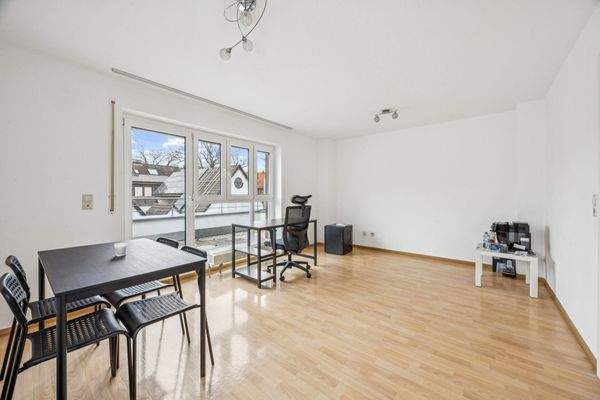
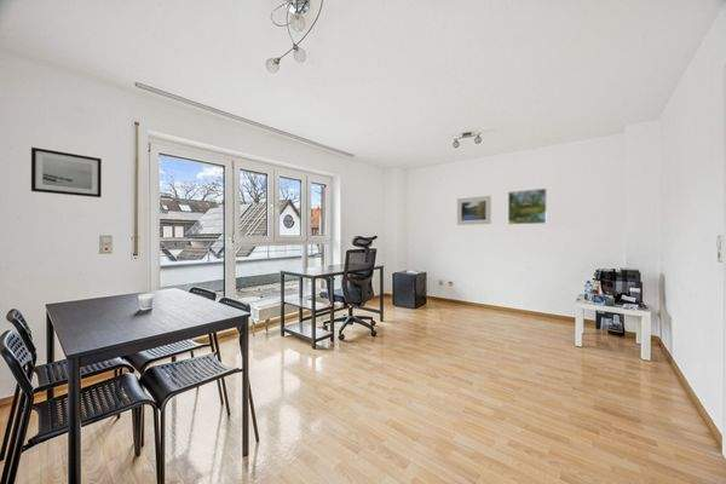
+ wall art (68, 173)
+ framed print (526, 207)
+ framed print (473, 211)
